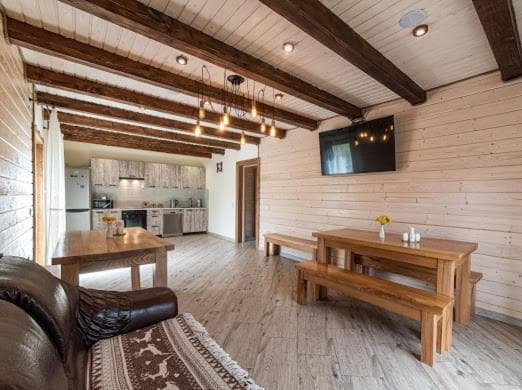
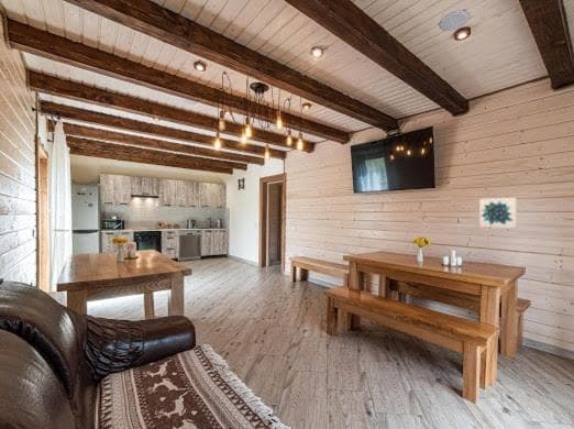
+ wall art (497, 212)
